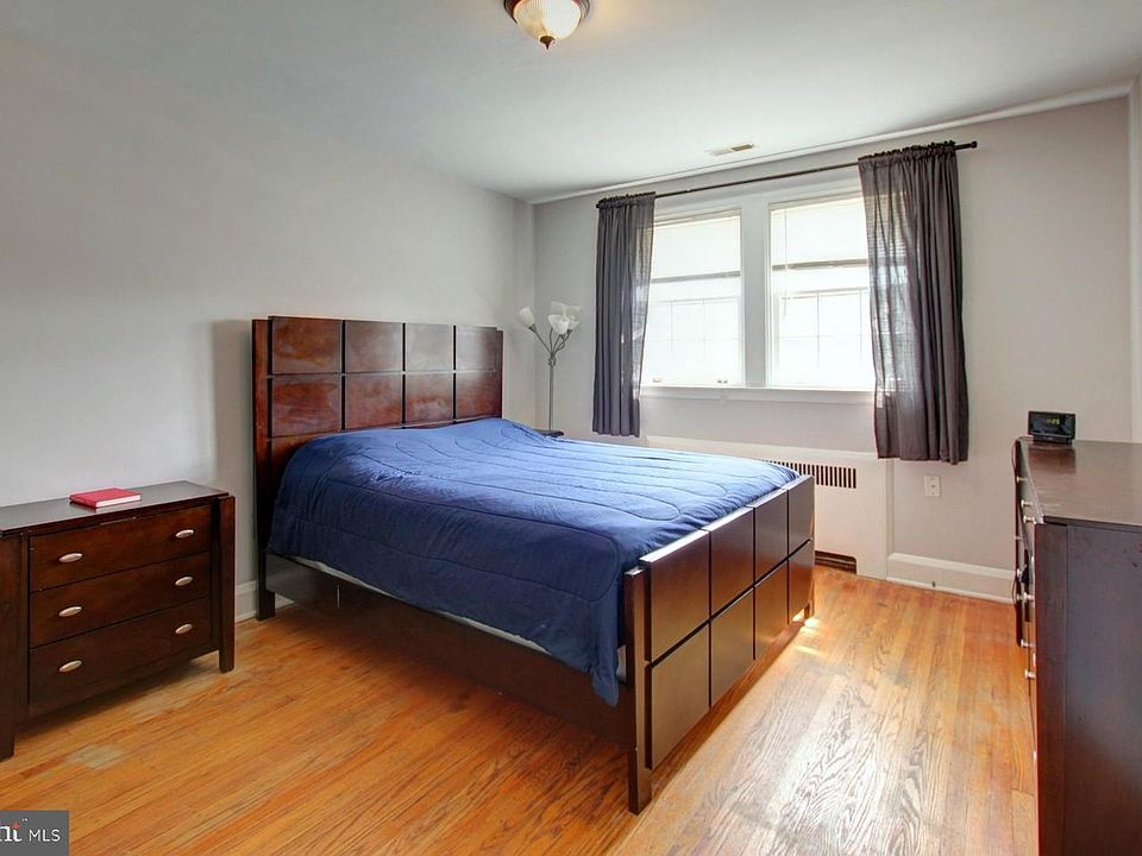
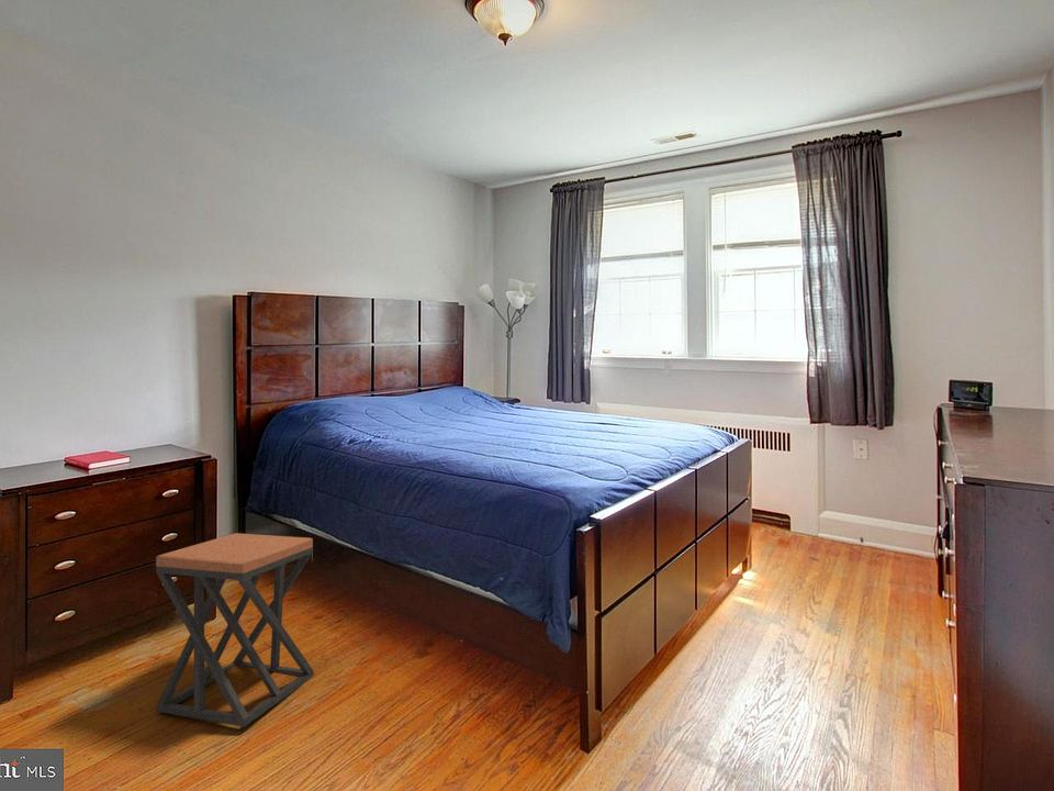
+ stool (238, 619)
